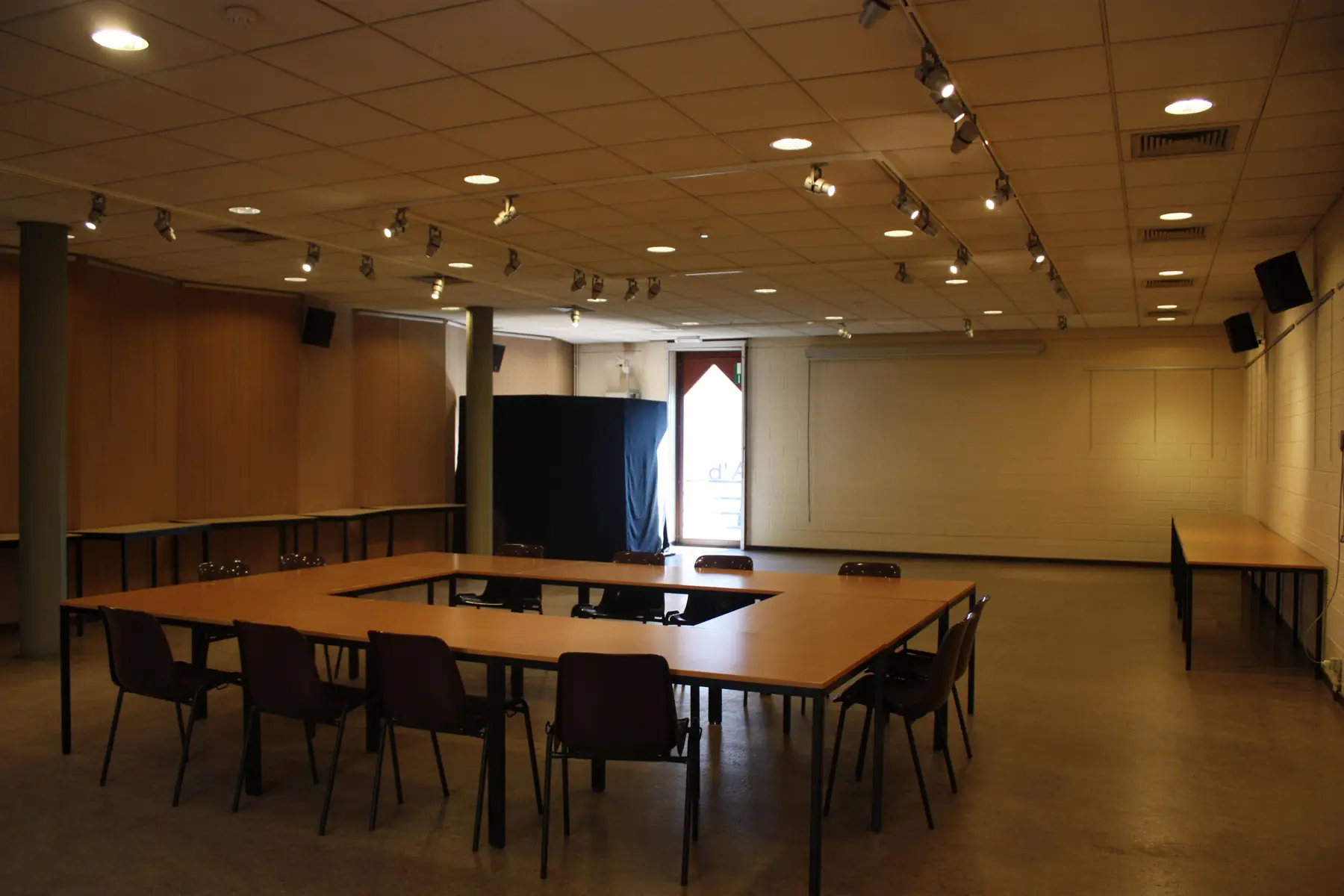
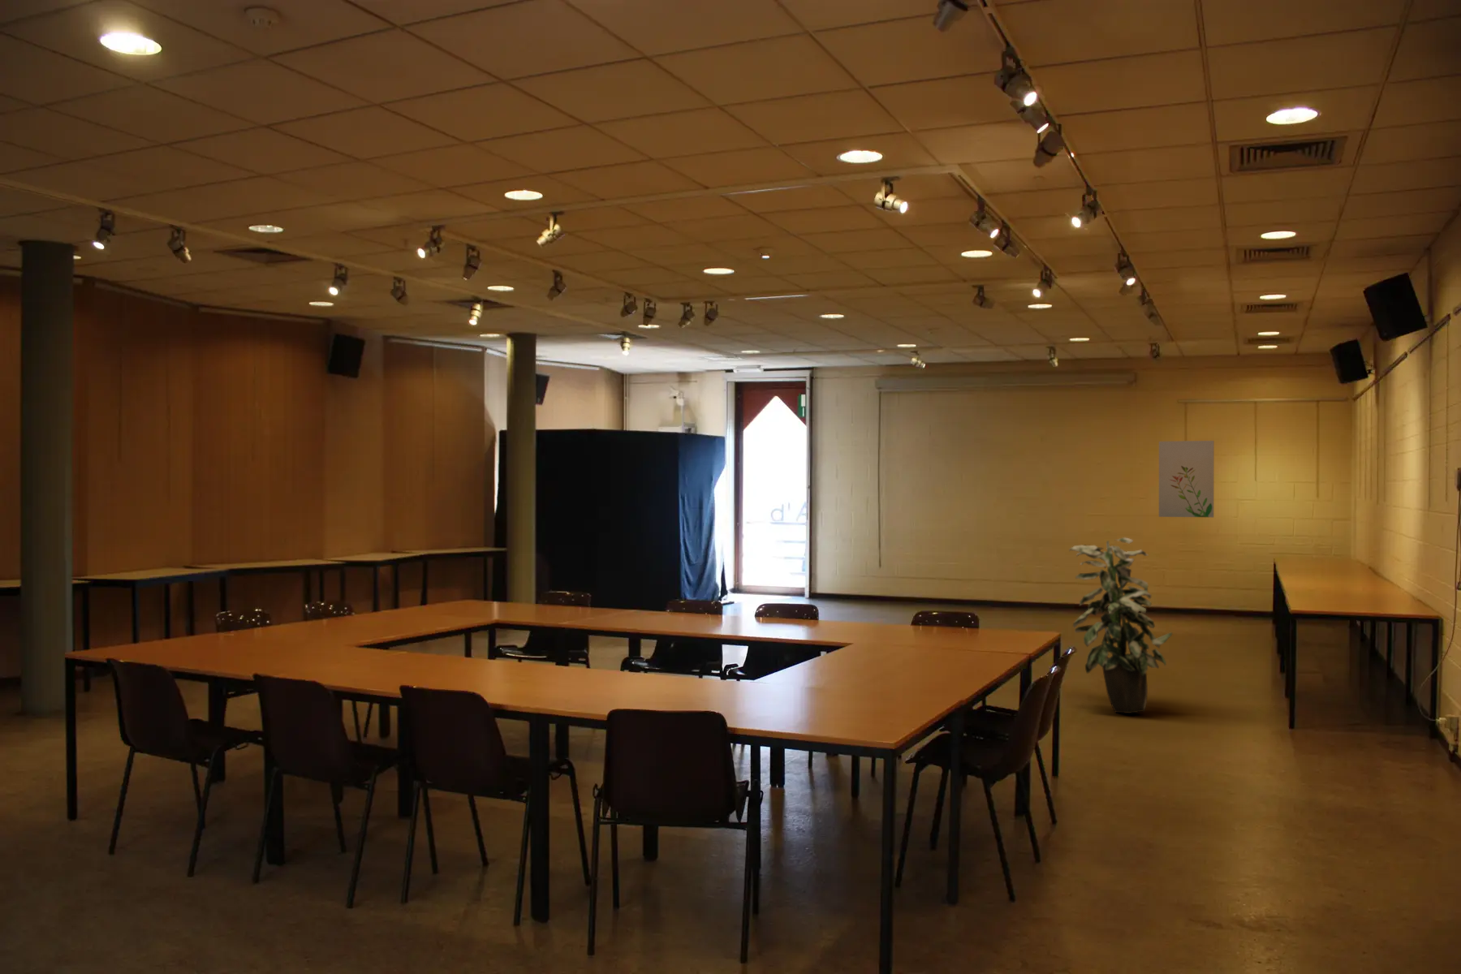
+ indoor plant (1117, 624)
+ wall art (1186, 479)
